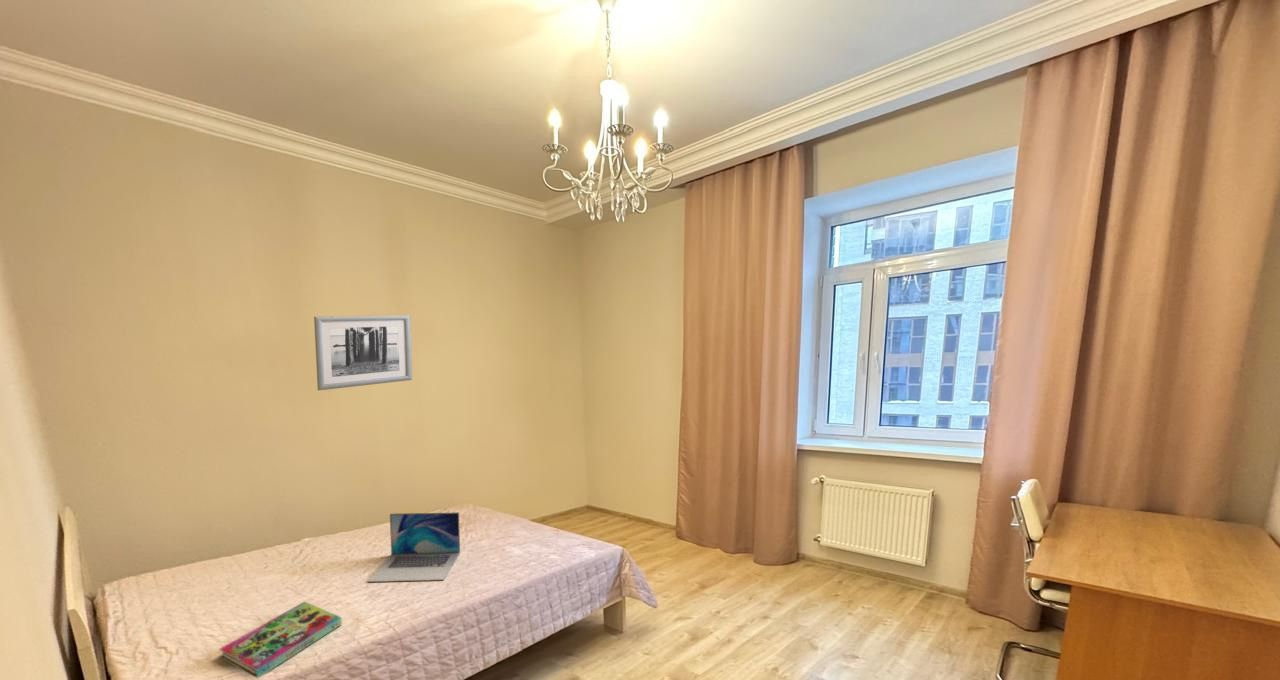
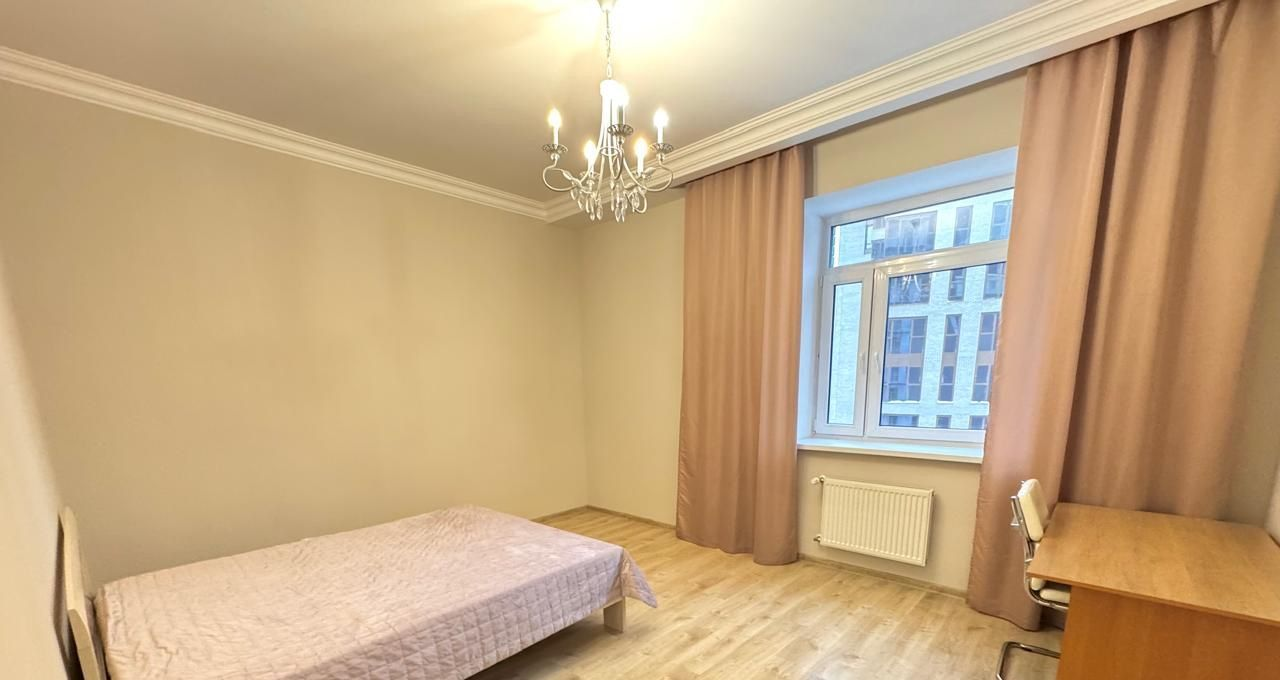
- book (283, 636)
- laptop (415, 545)
- wall art (366, 350)
